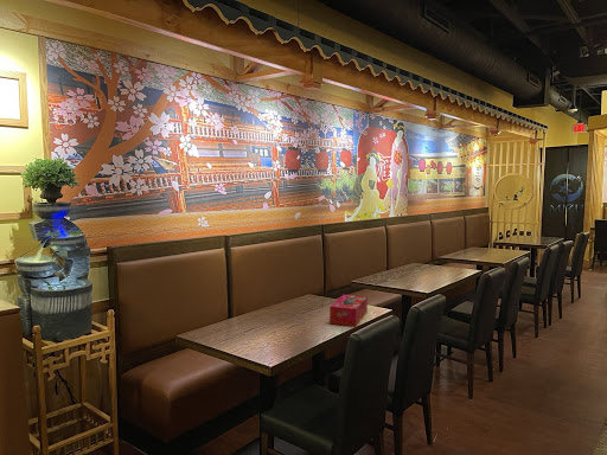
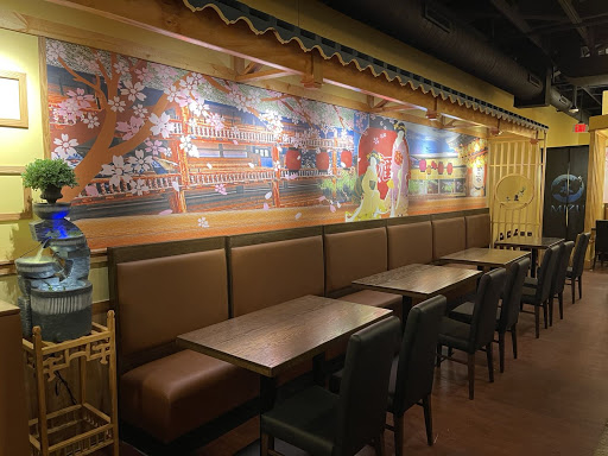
- tissue box (349, 309)
